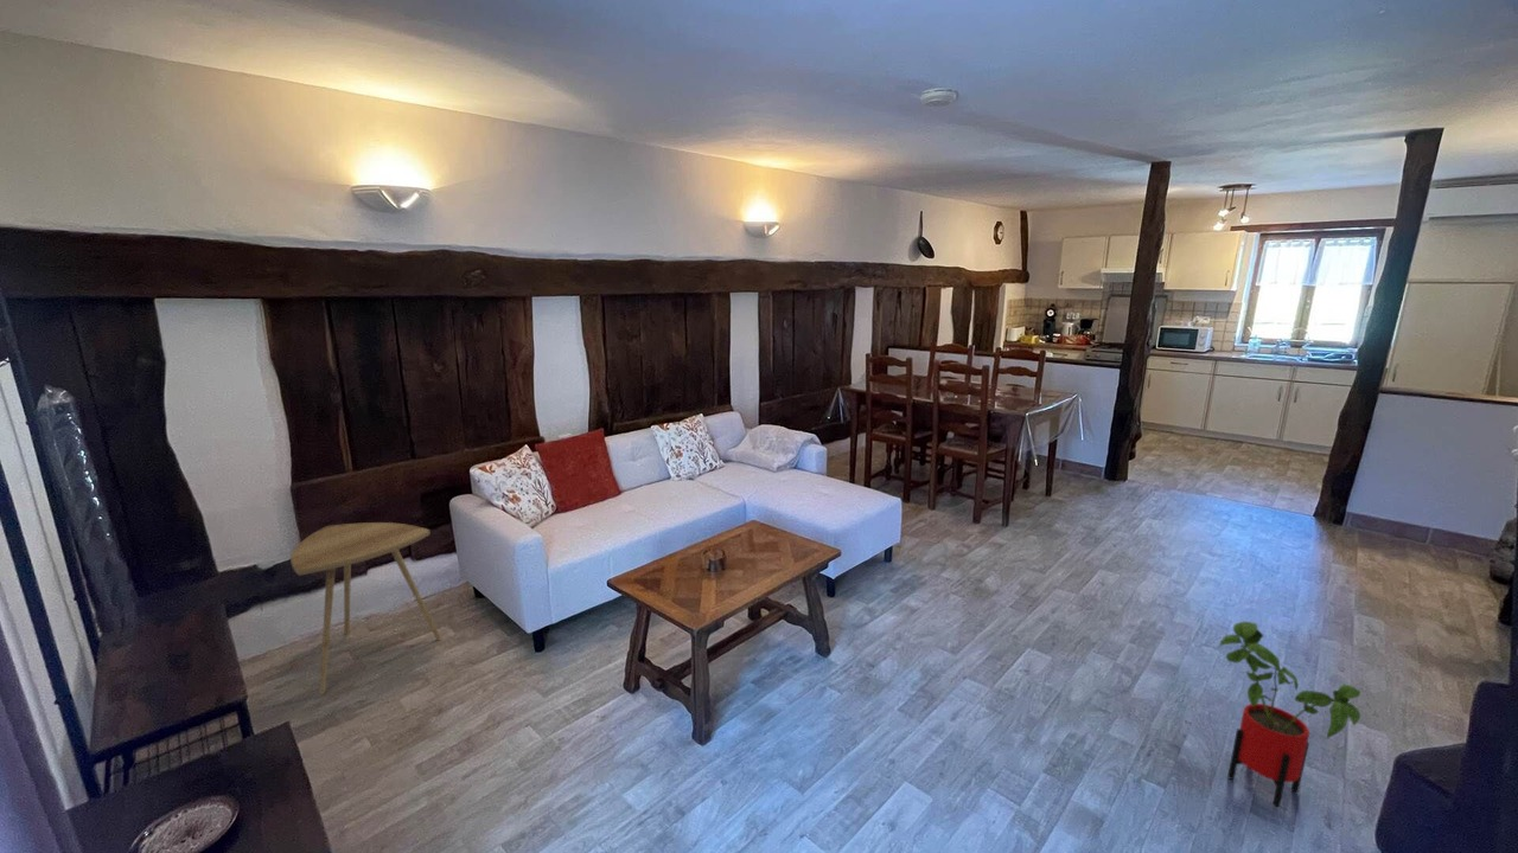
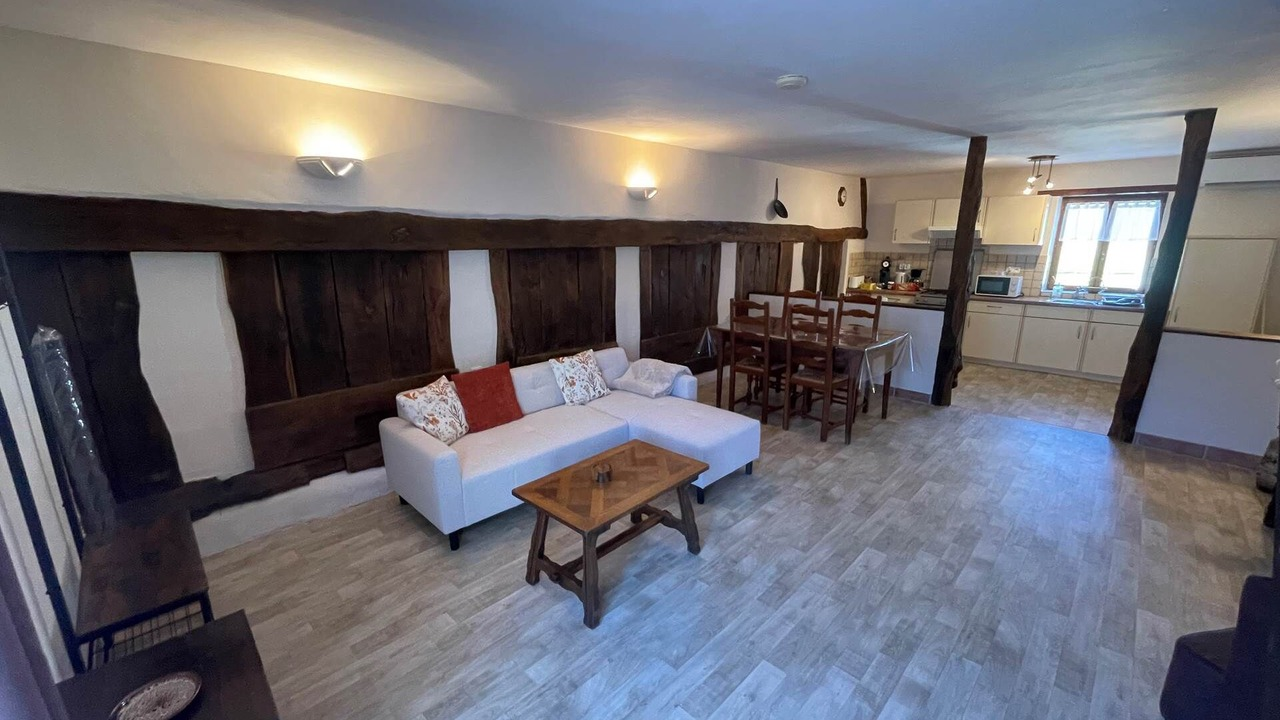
- side table (349, 602)
- house plant (1268, 707)
